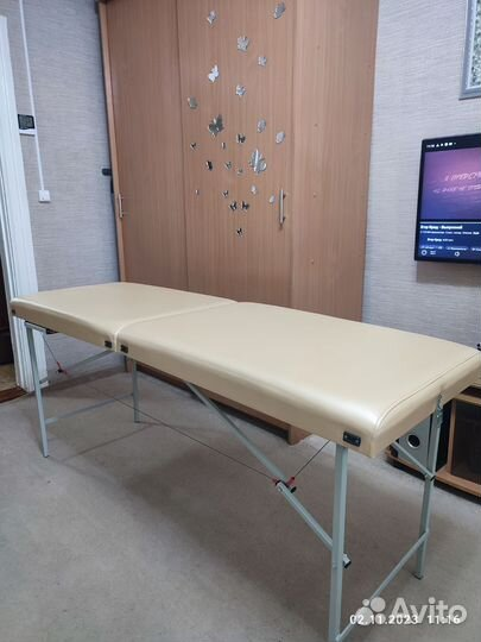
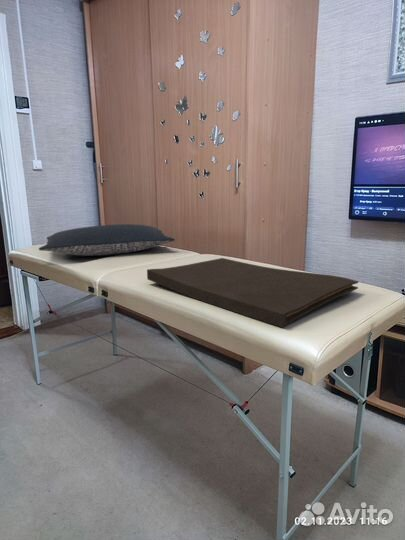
+ pillow (108, 239)
+ hand towel (247, 280)
